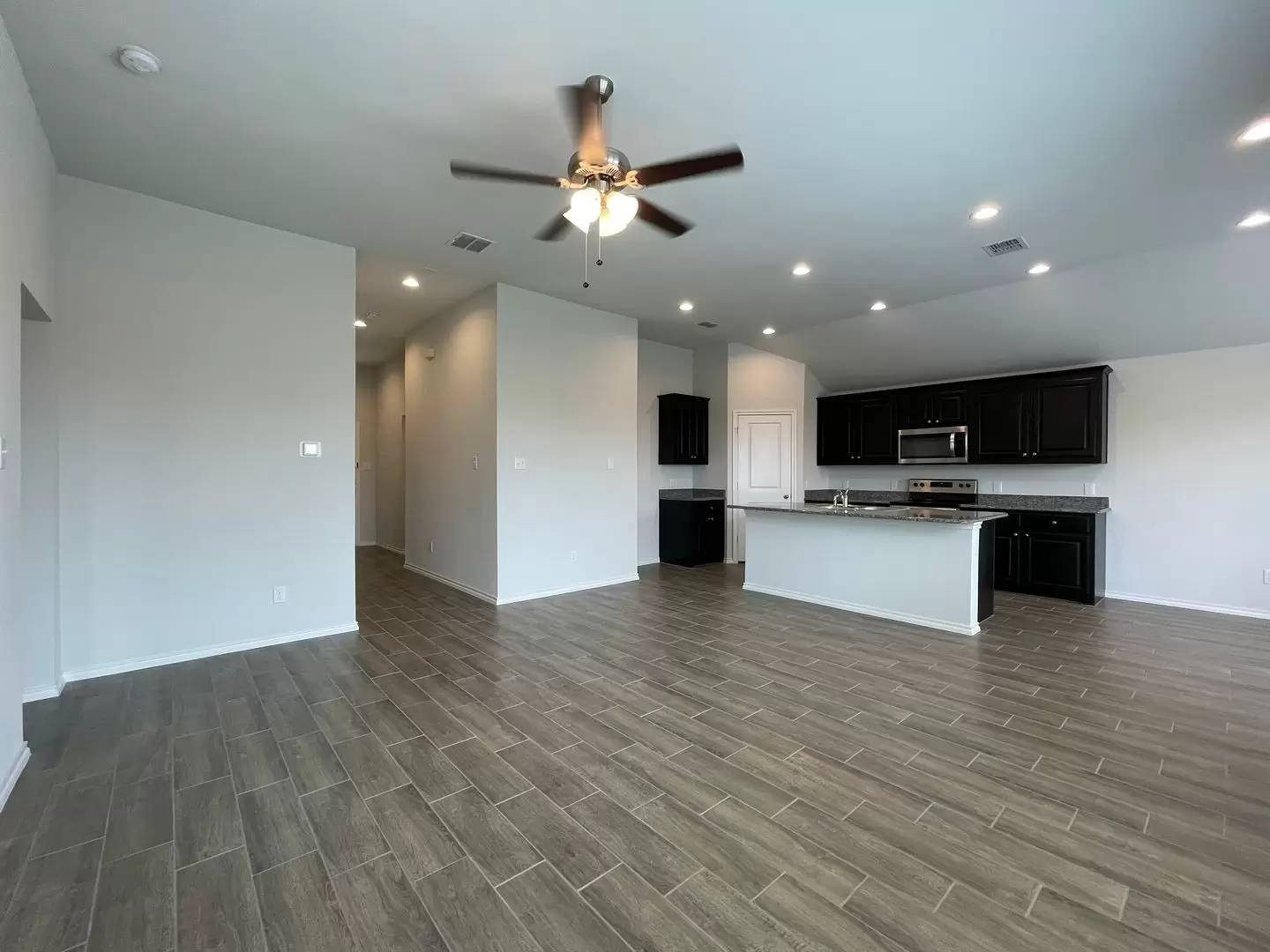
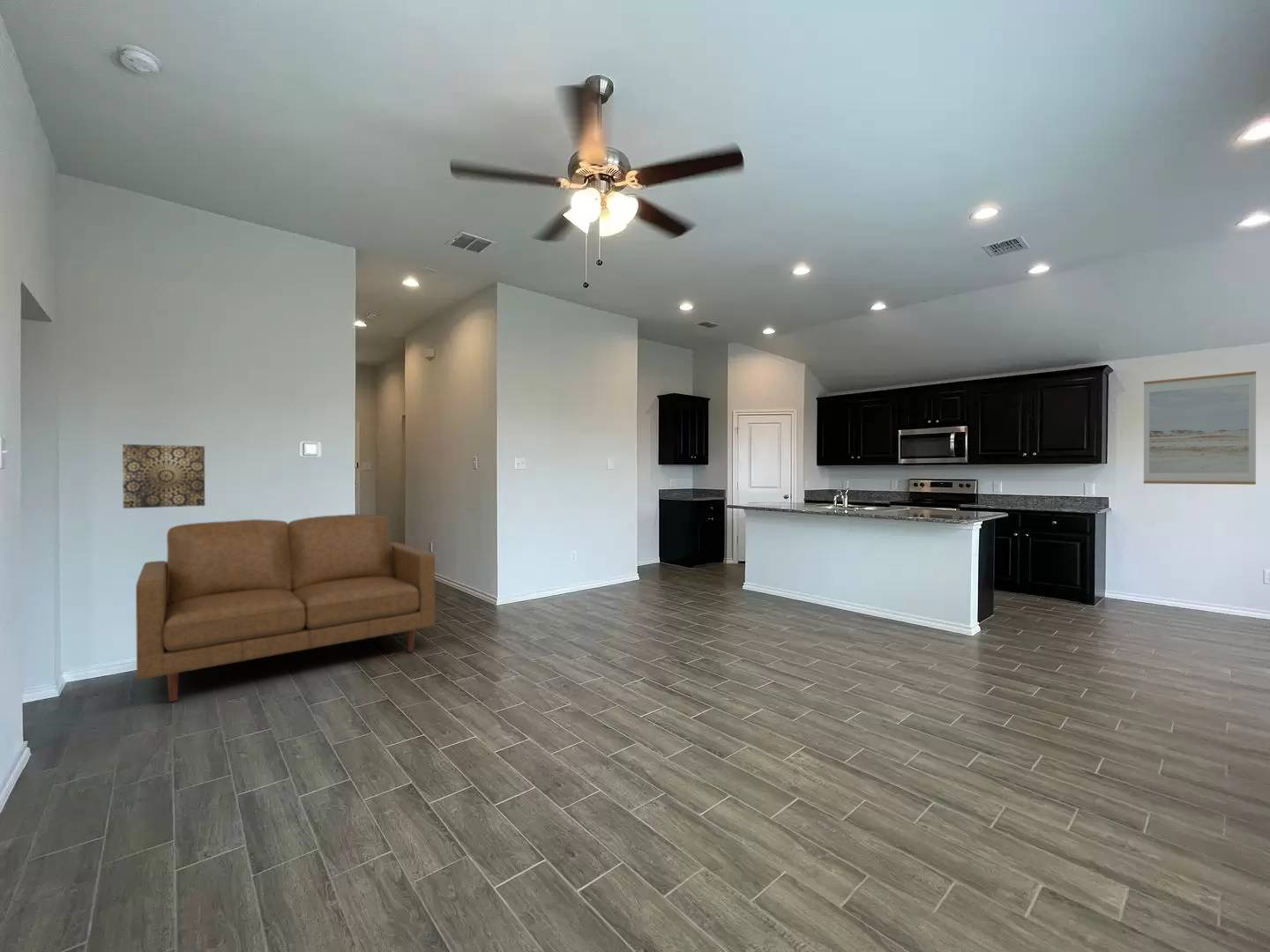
+ wall art (1197, 430)
+ sofa (296, 589)
+ wall art (165, 476)
